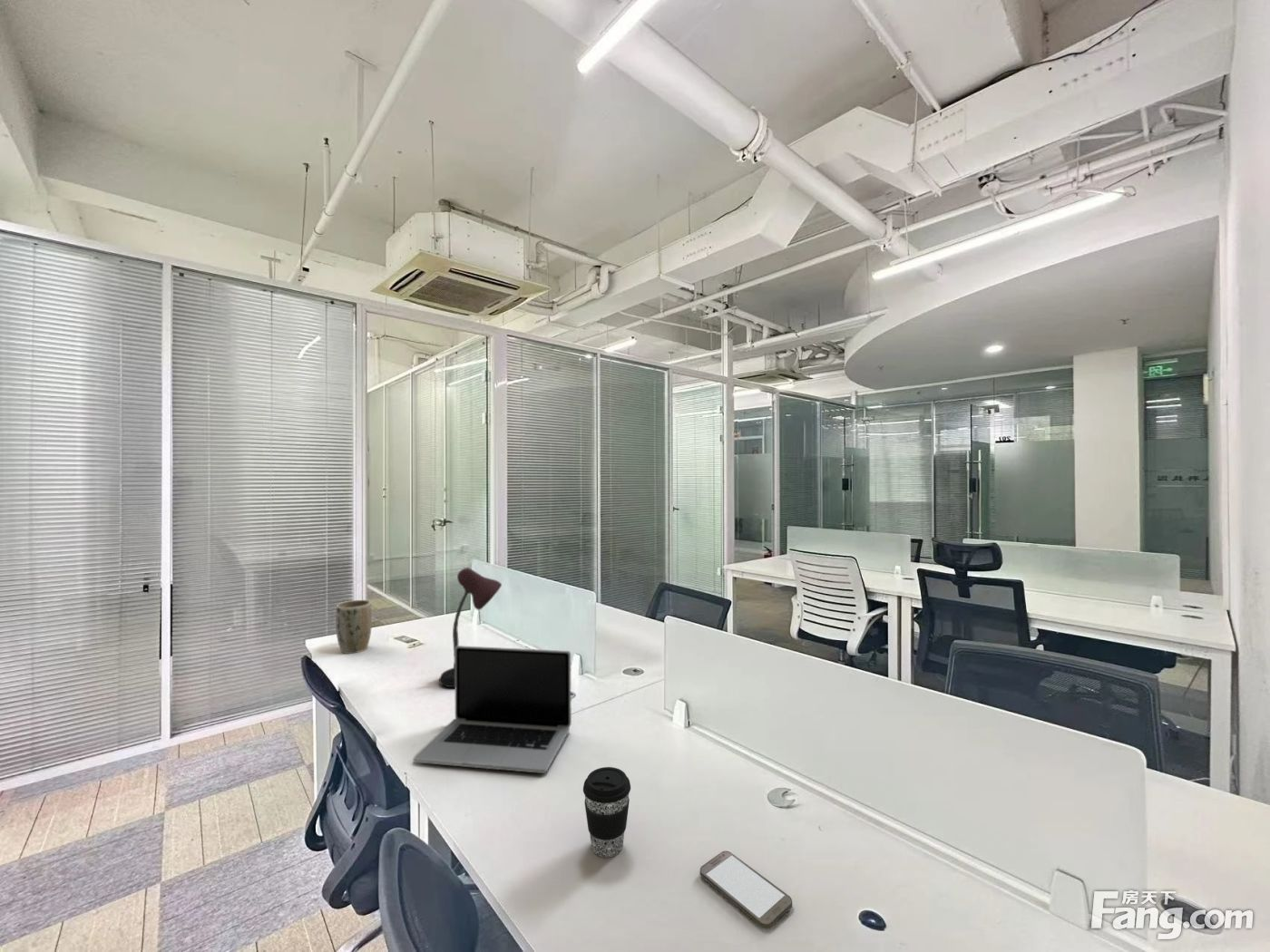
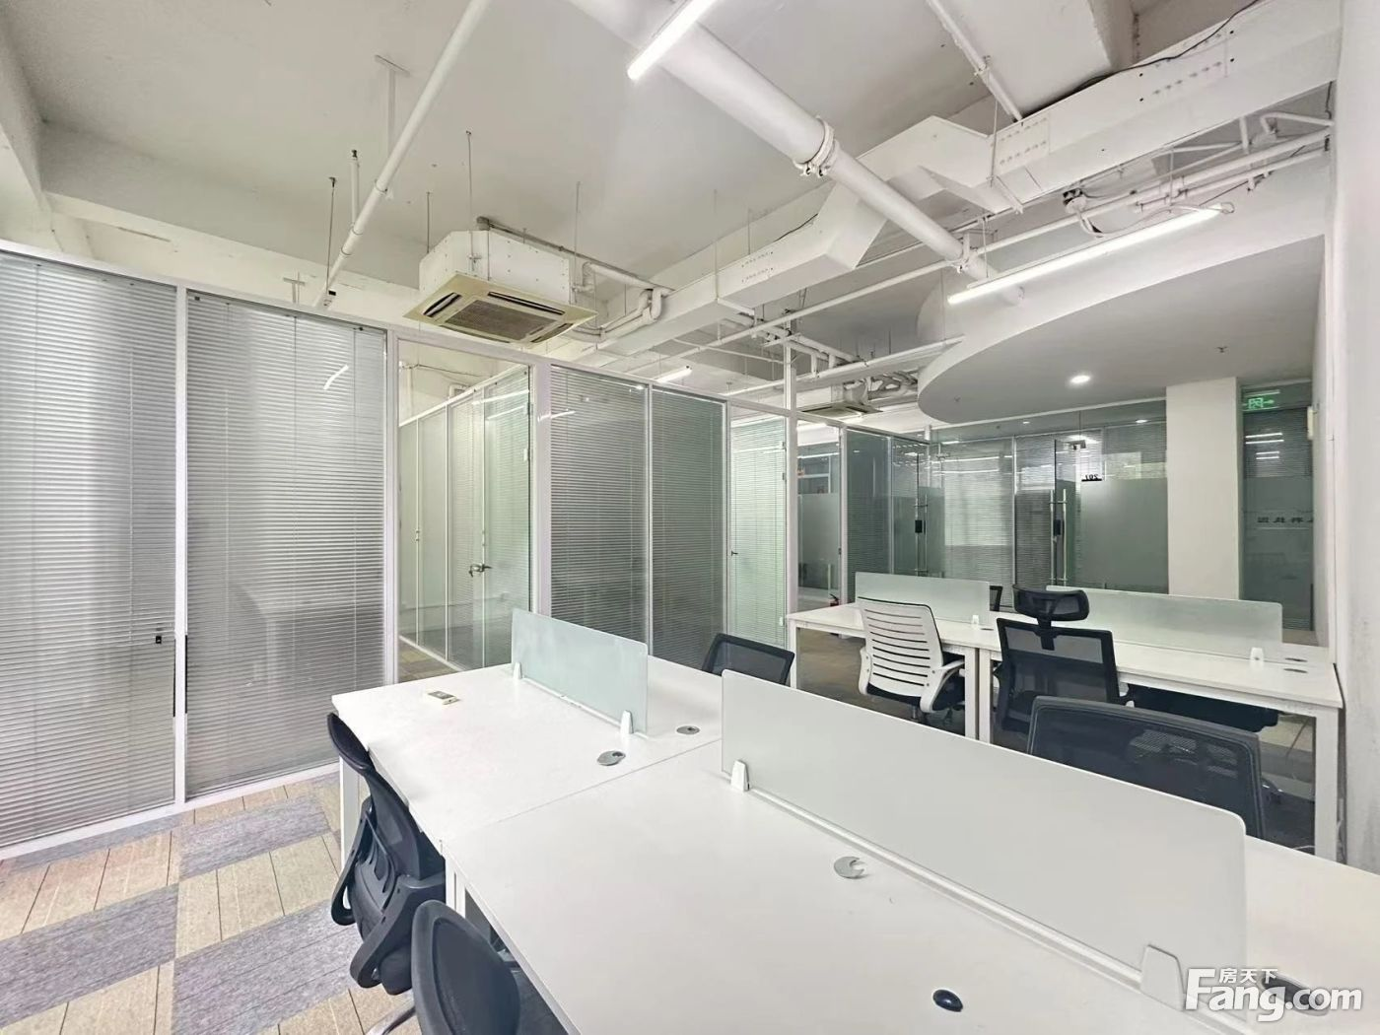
- desk lamp (457, 624)
- smartphone (744, 887)
- plant pot (354, 627)
- coffee cup (607, 811)
- laptop (496, 704)
